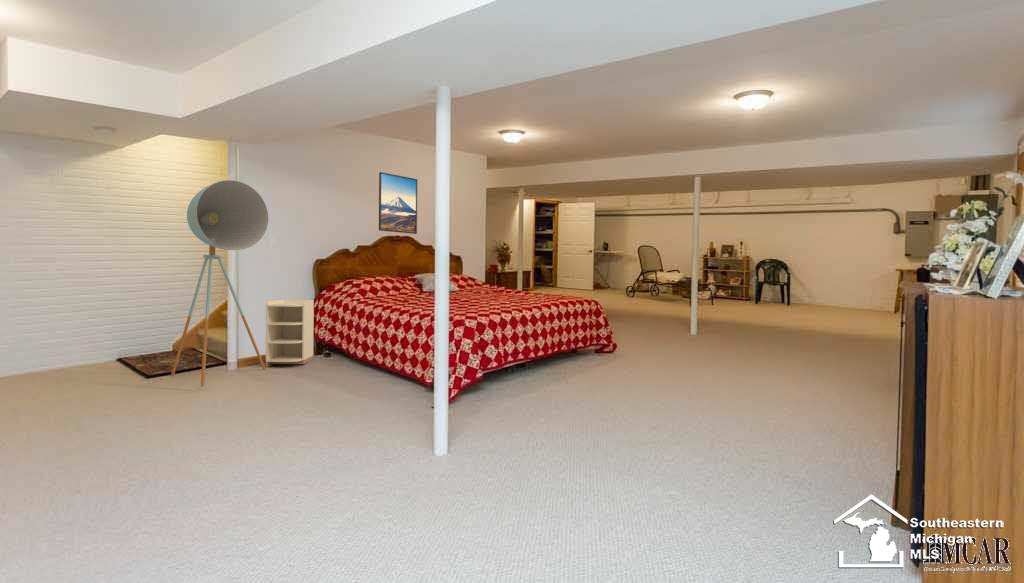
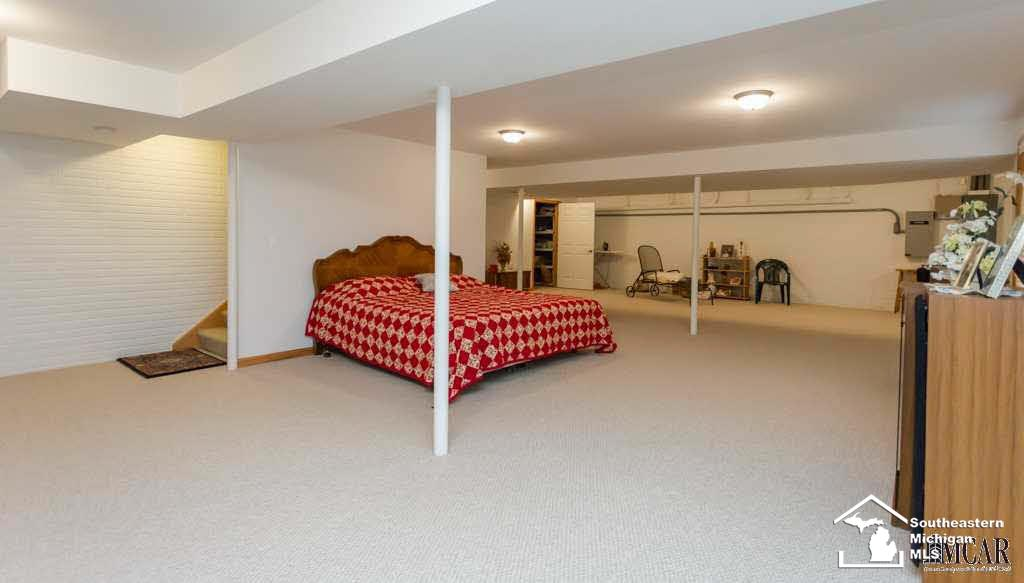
- floor lamp (227, 282)
- nightstand (289, 331)
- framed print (398, 204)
